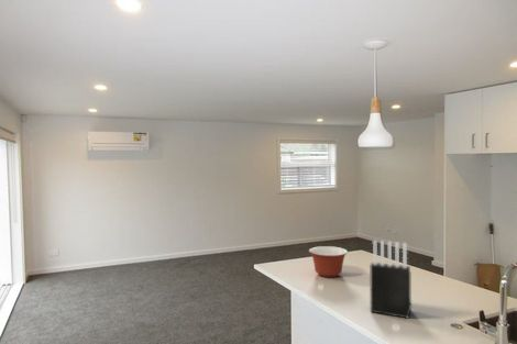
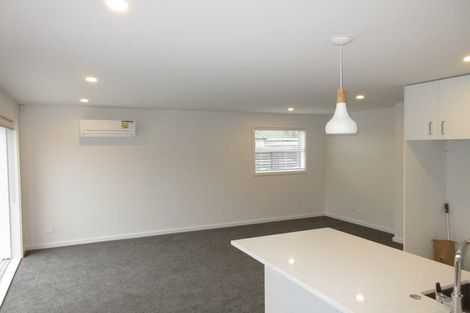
- knife block (391, 275)
- mixing bowl (328, 262)
